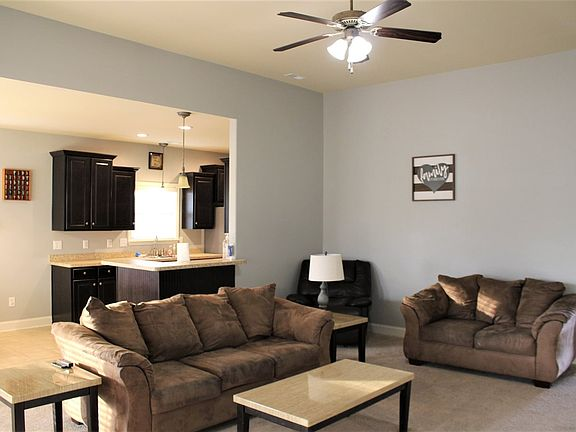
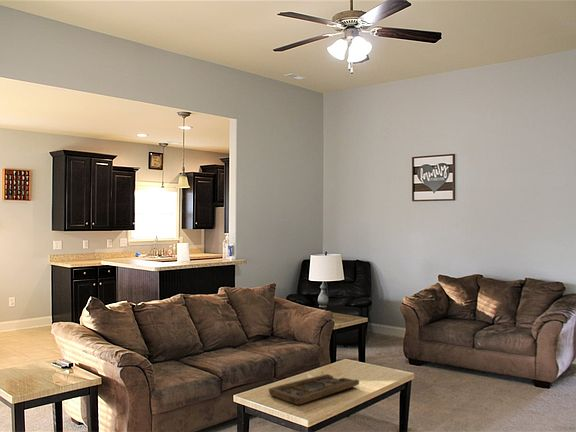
+ decorative tray (314, 387)
